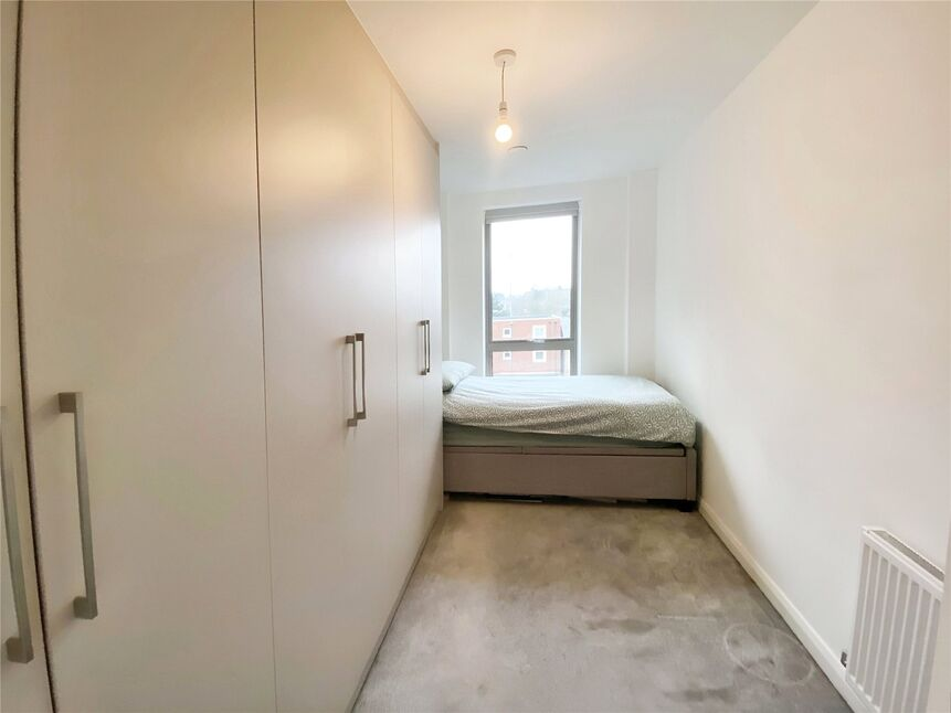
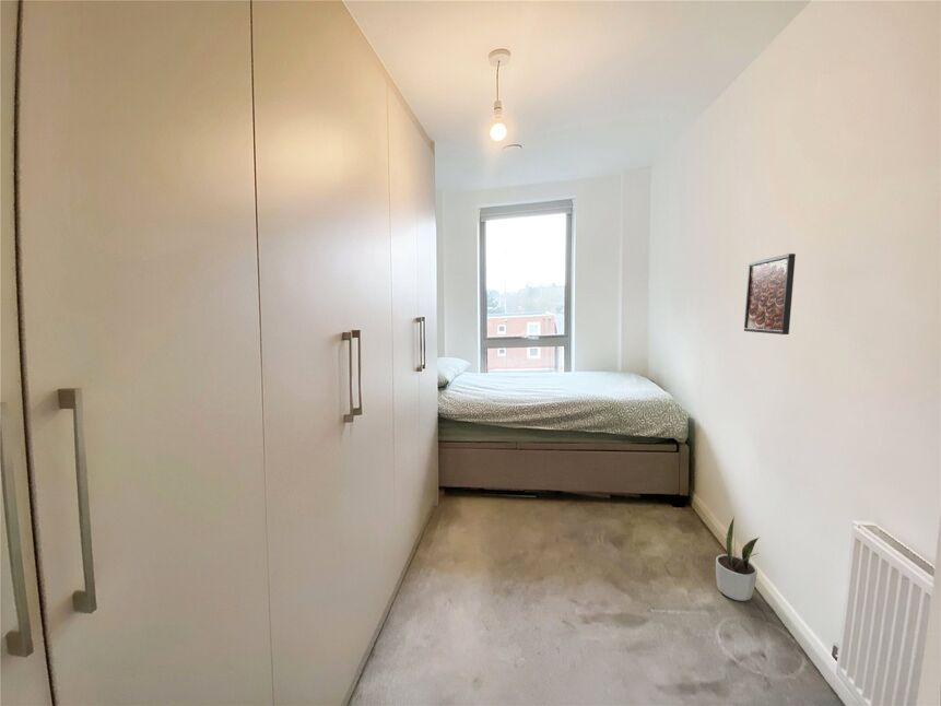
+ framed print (767, 295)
+ potted plant (737, 556)
